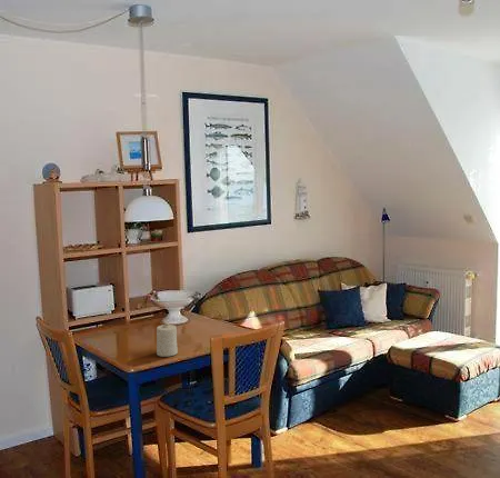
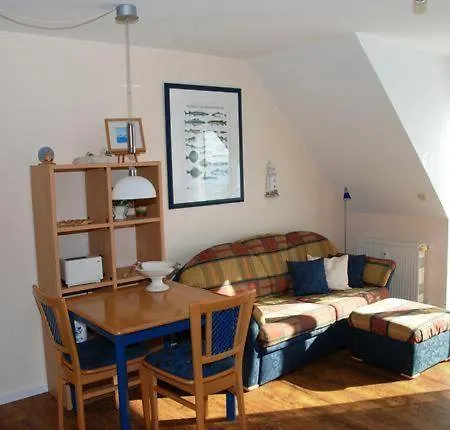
- candle (166, 337)
